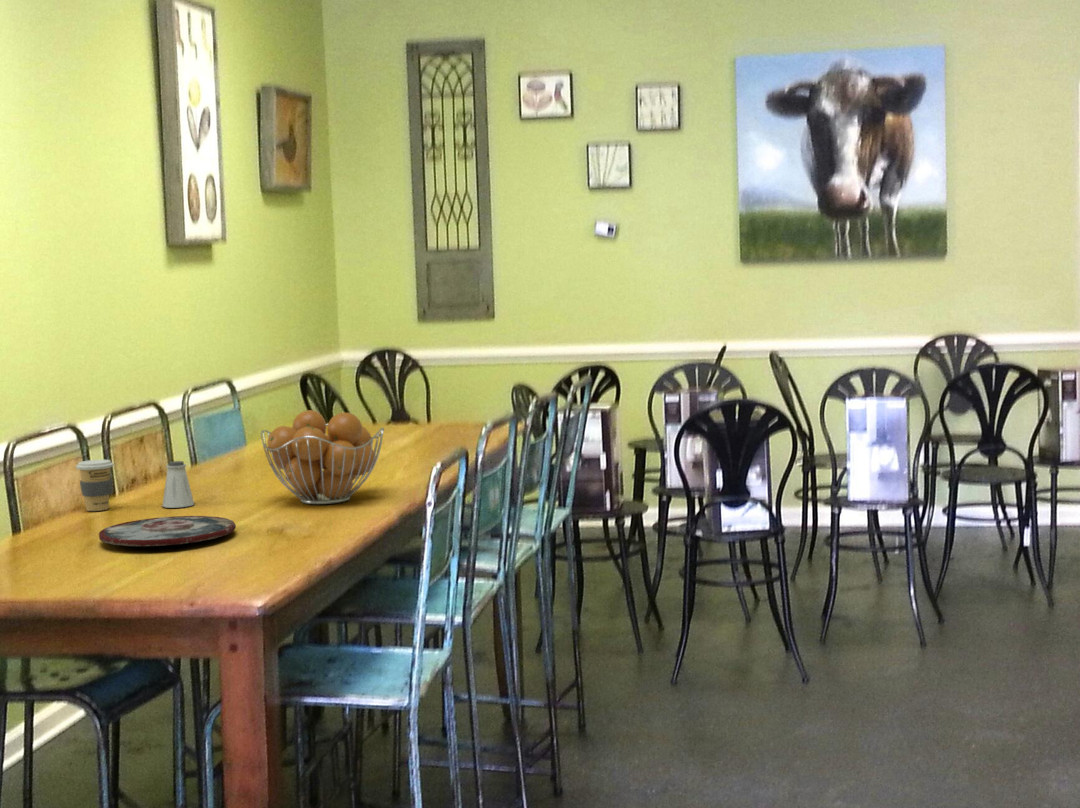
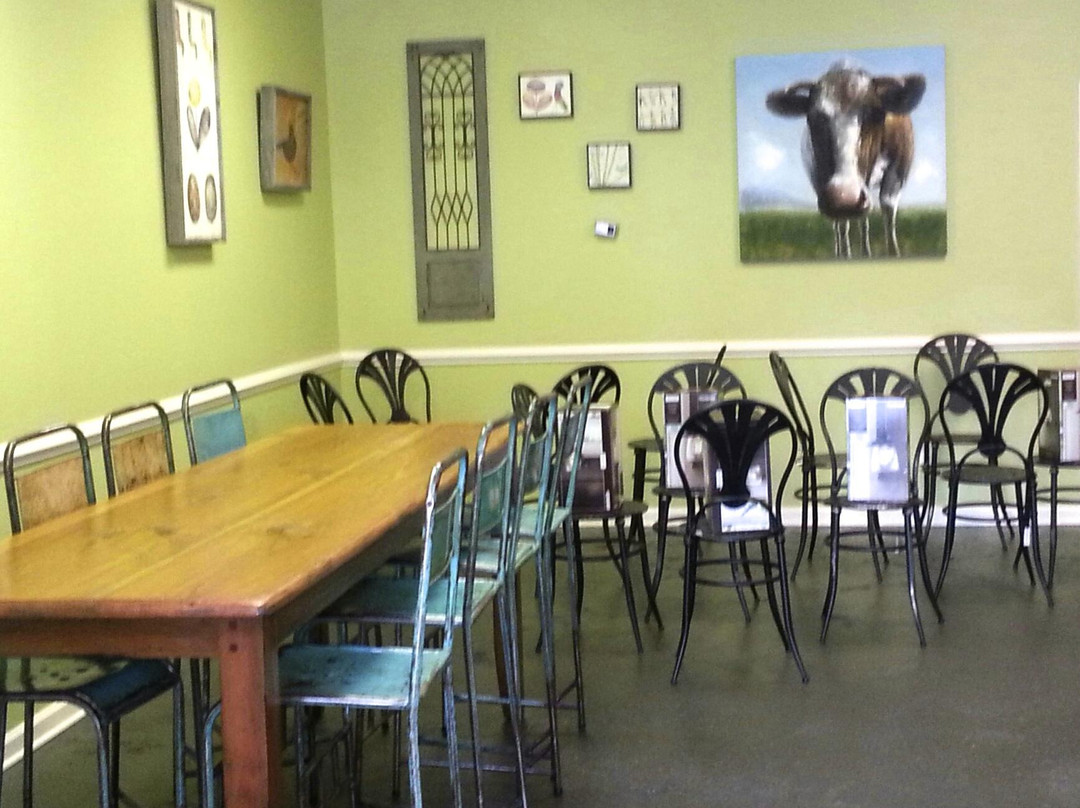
- fruit basket (323, 455)
- coffee cup (96, 485)
- saltshaker (177, 483)
- plate (168, 531)
